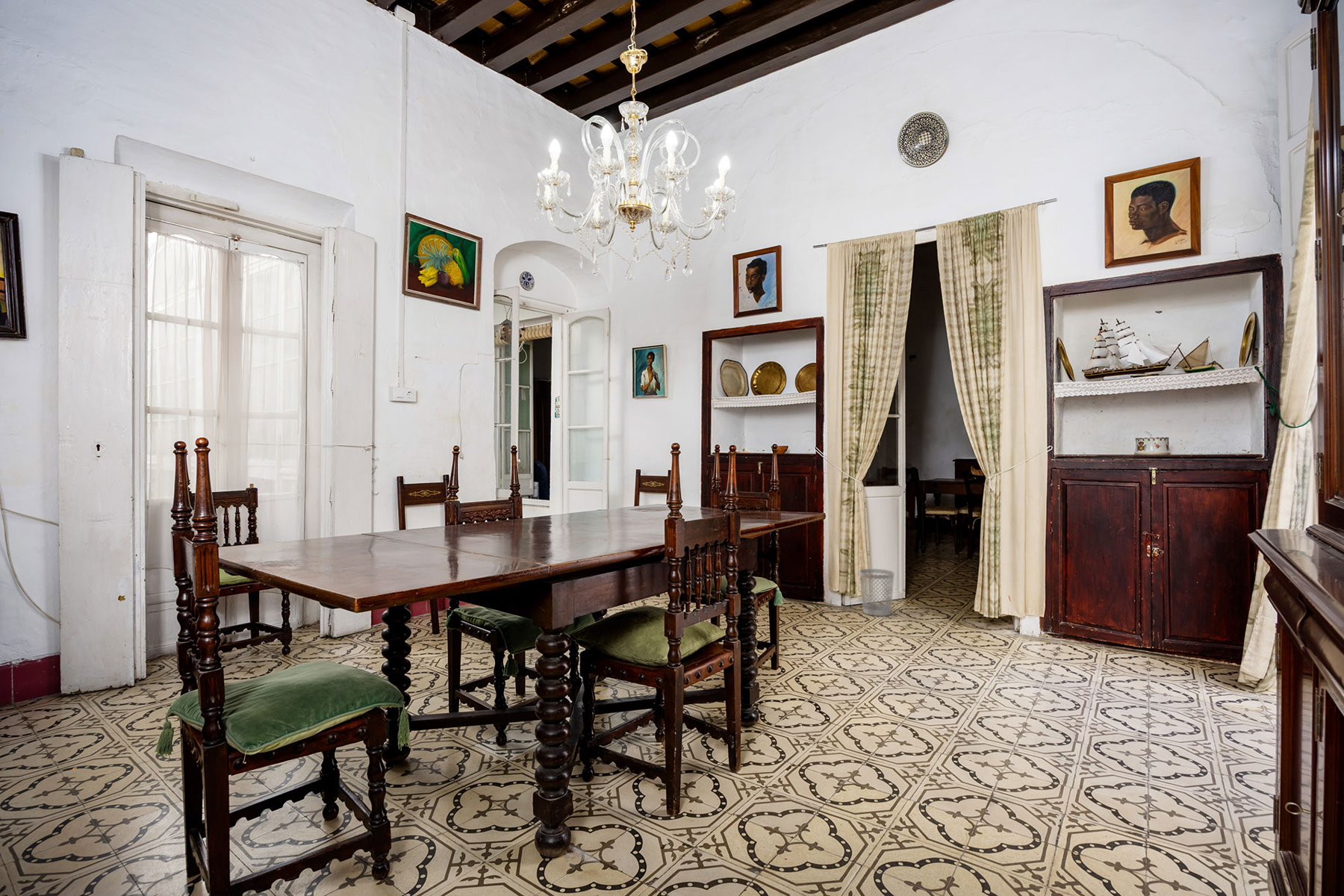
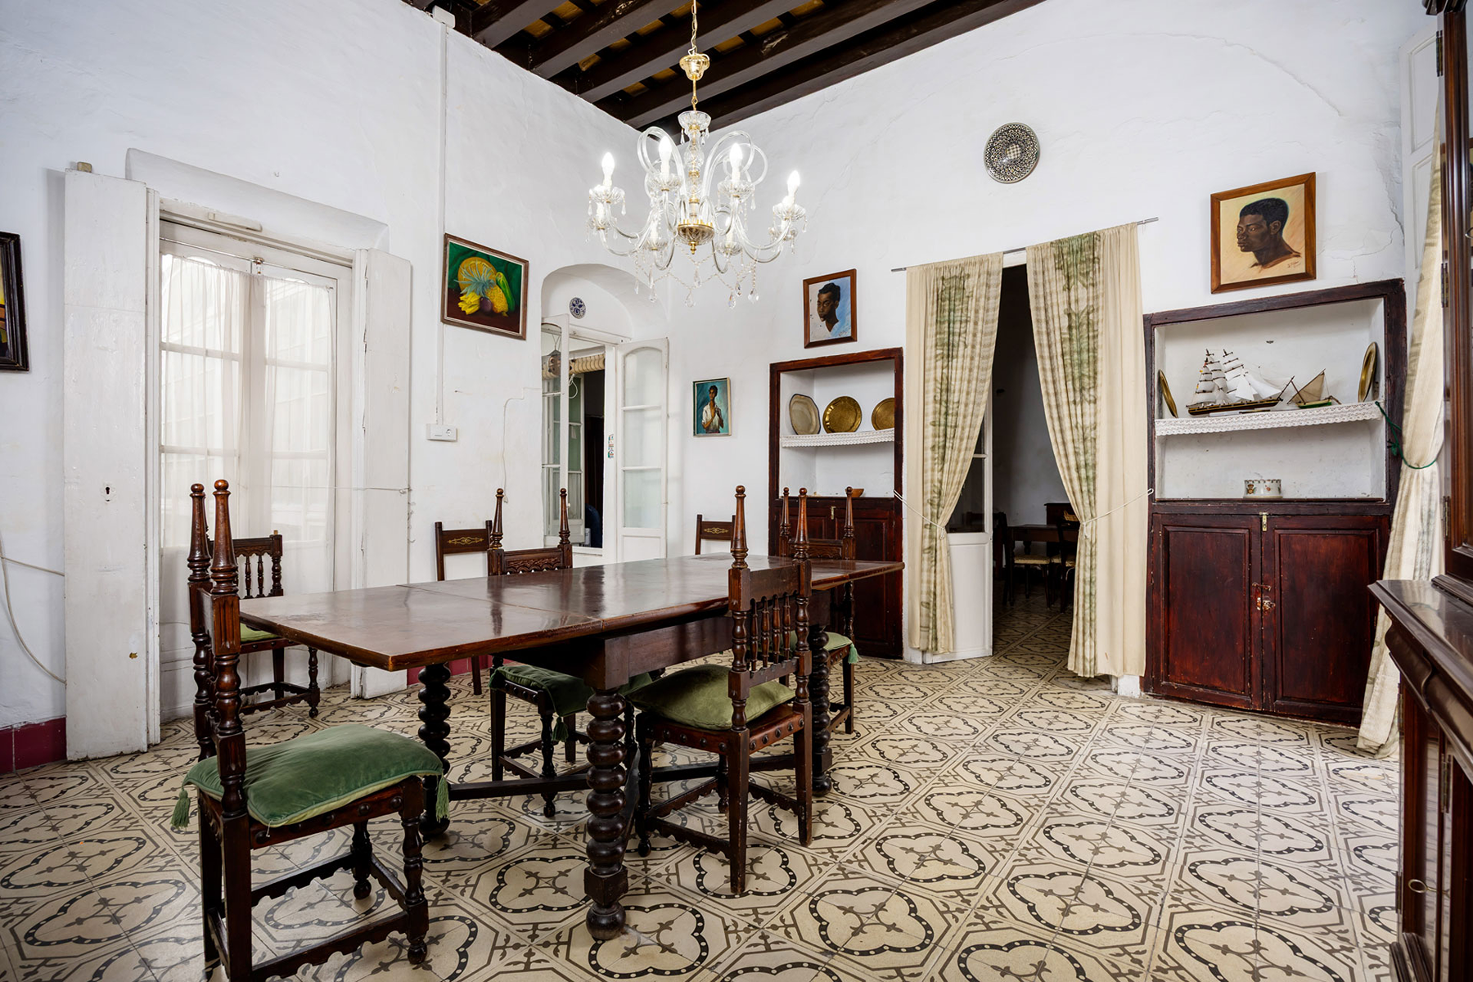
- wastebasket (877, 592)
